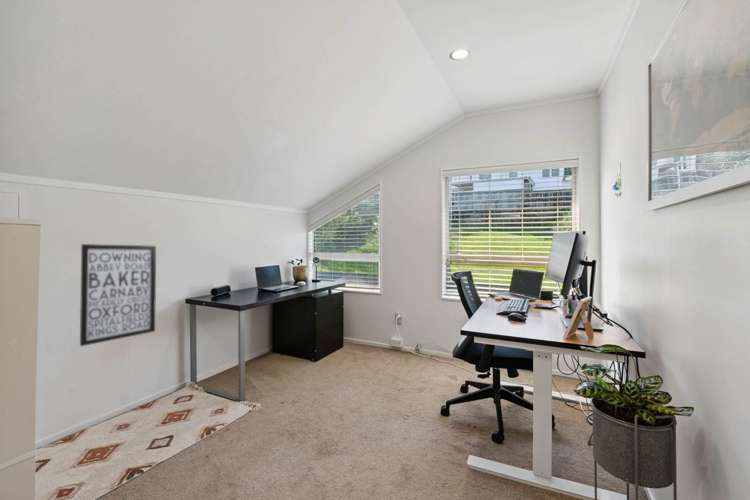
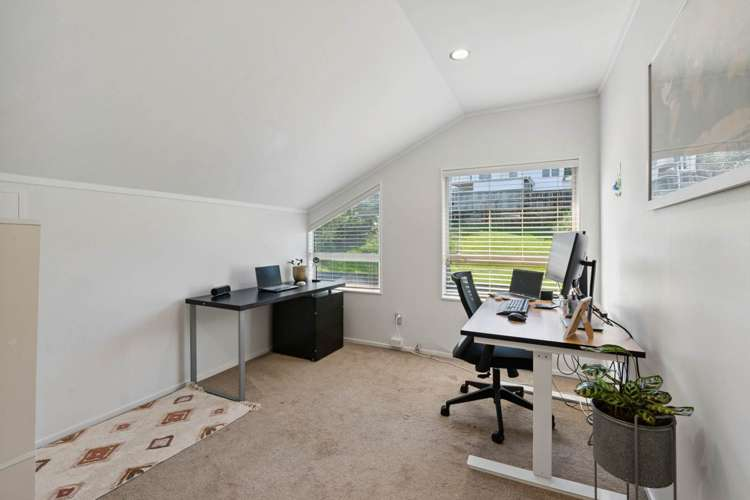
- wall art (121, 291)
